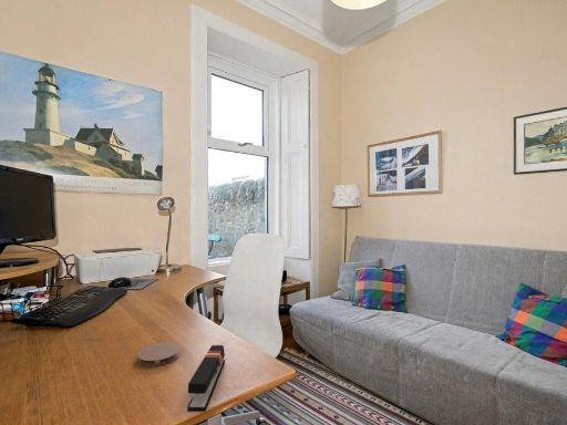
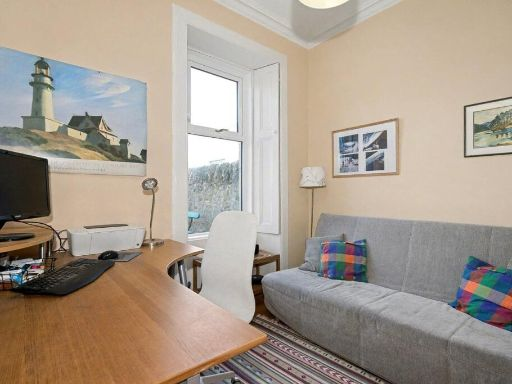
- coaster (158, 353)
- stapler (208, 371)
